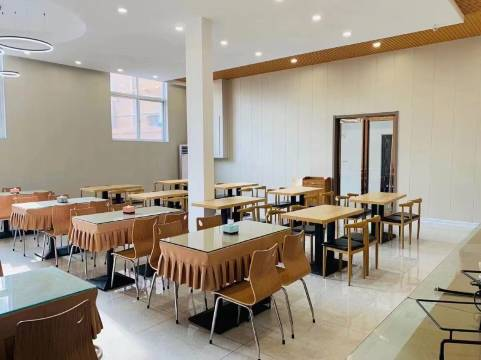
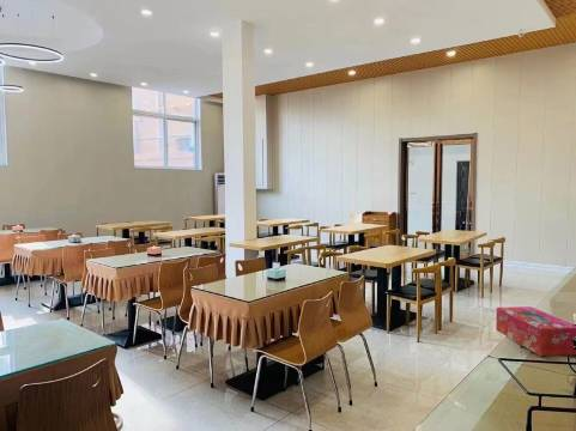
+ tissue box (534, 328)
